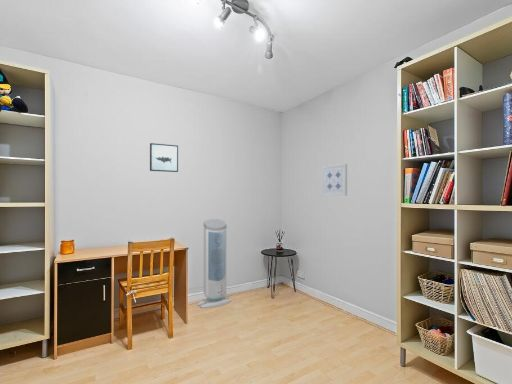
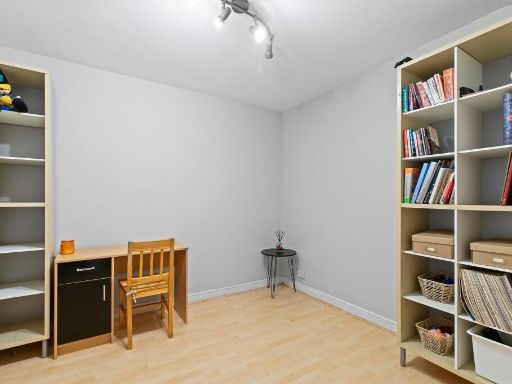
- wall art (164, 157)
- air purifier (215, 261)
- wall art (334, 180)
